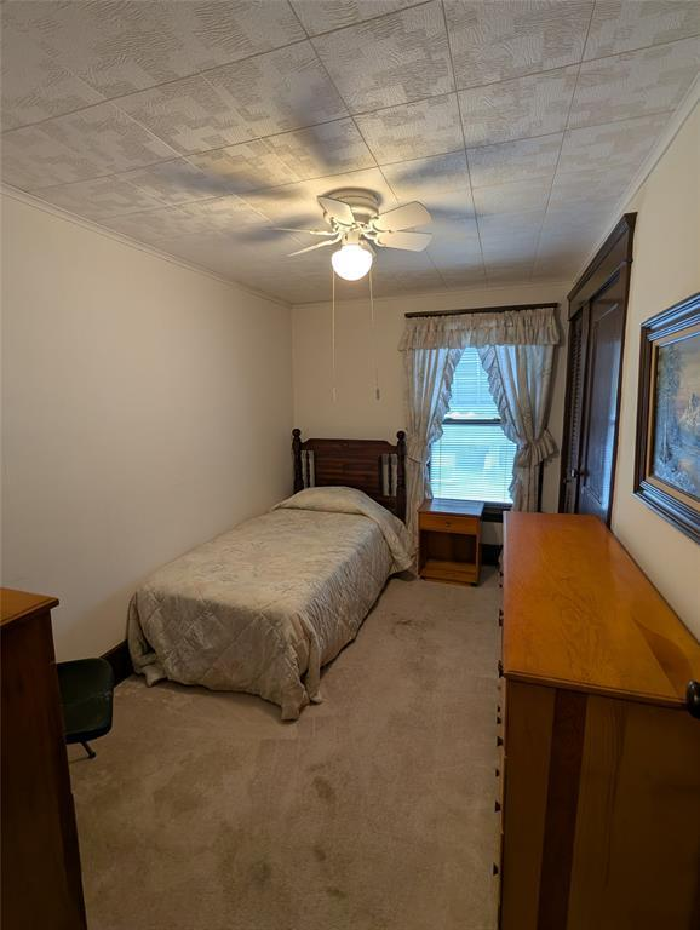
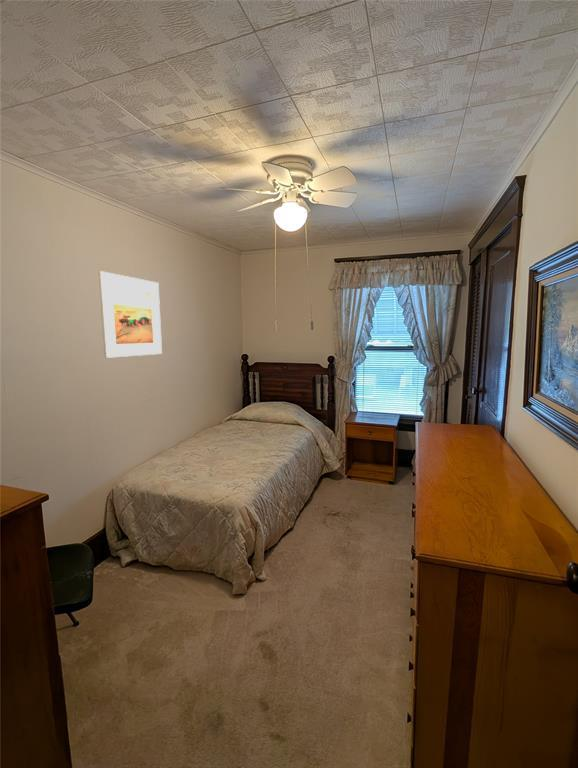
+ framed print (133, 317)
